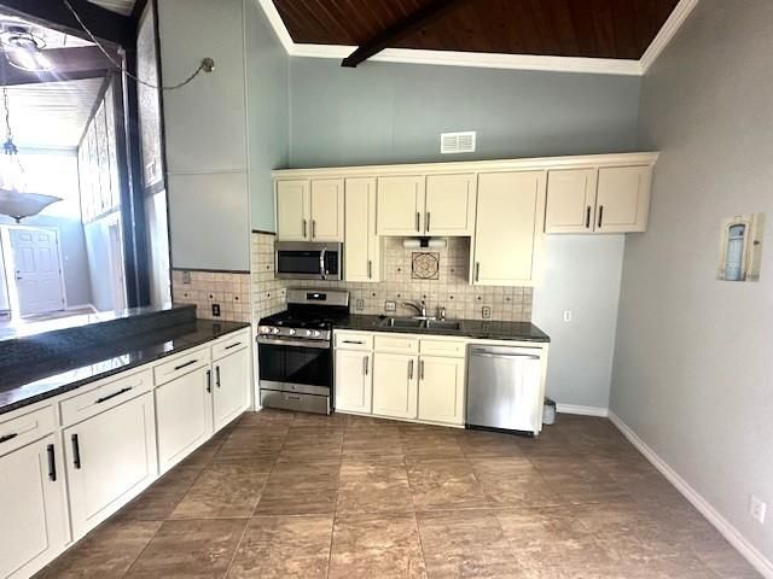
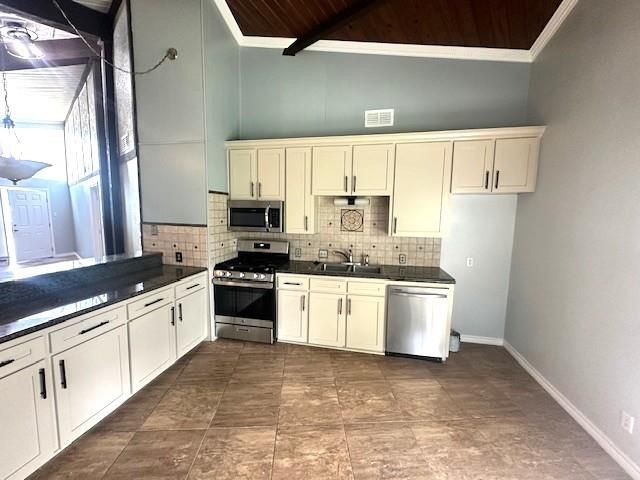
- wall art (738, 248)
